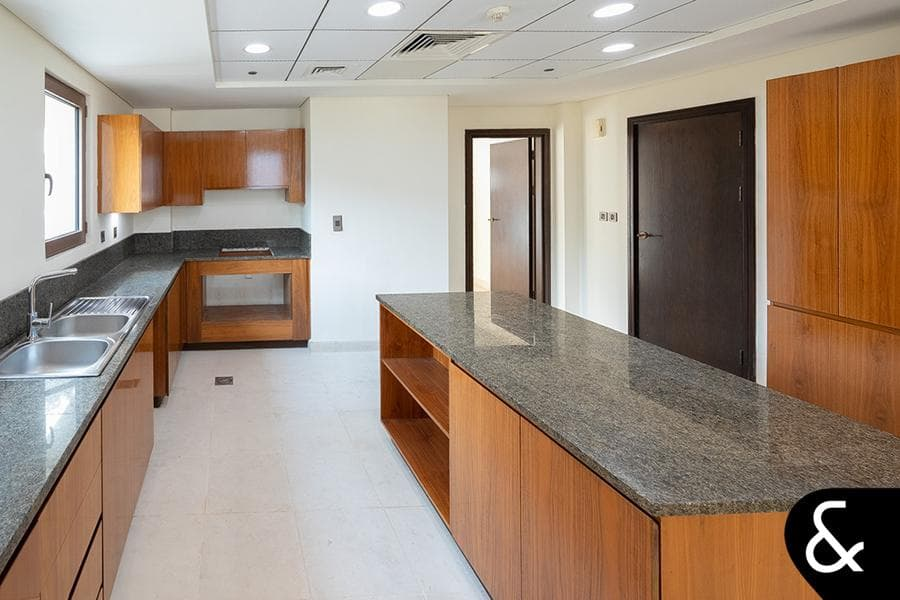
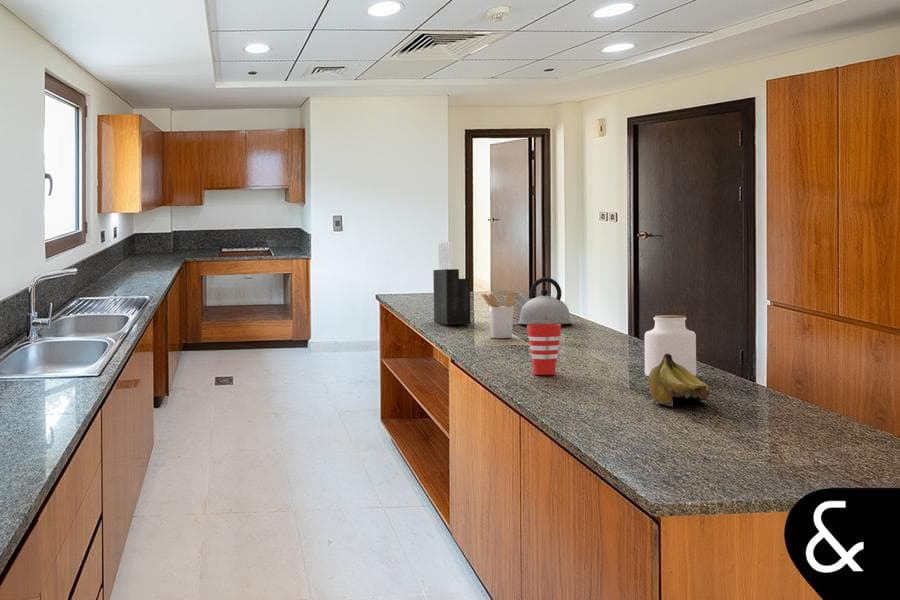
+ jar (669, 345)
+ knife block (453, 282)
+ kettle (542, 300)
+ cup (544, 349)
+ fruit (681, 379)
+ utensil holder (497, 314)
